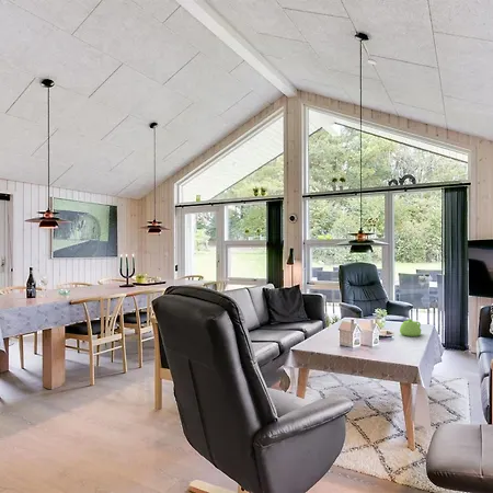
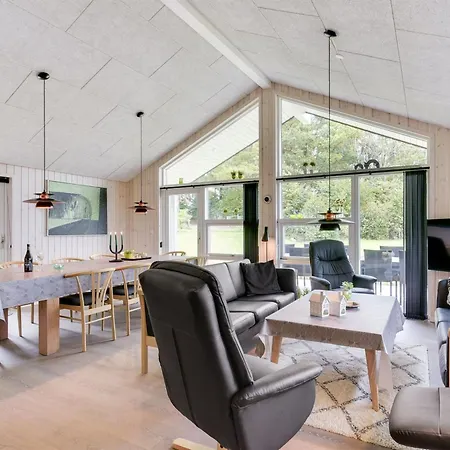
- teapot (411, 326)
